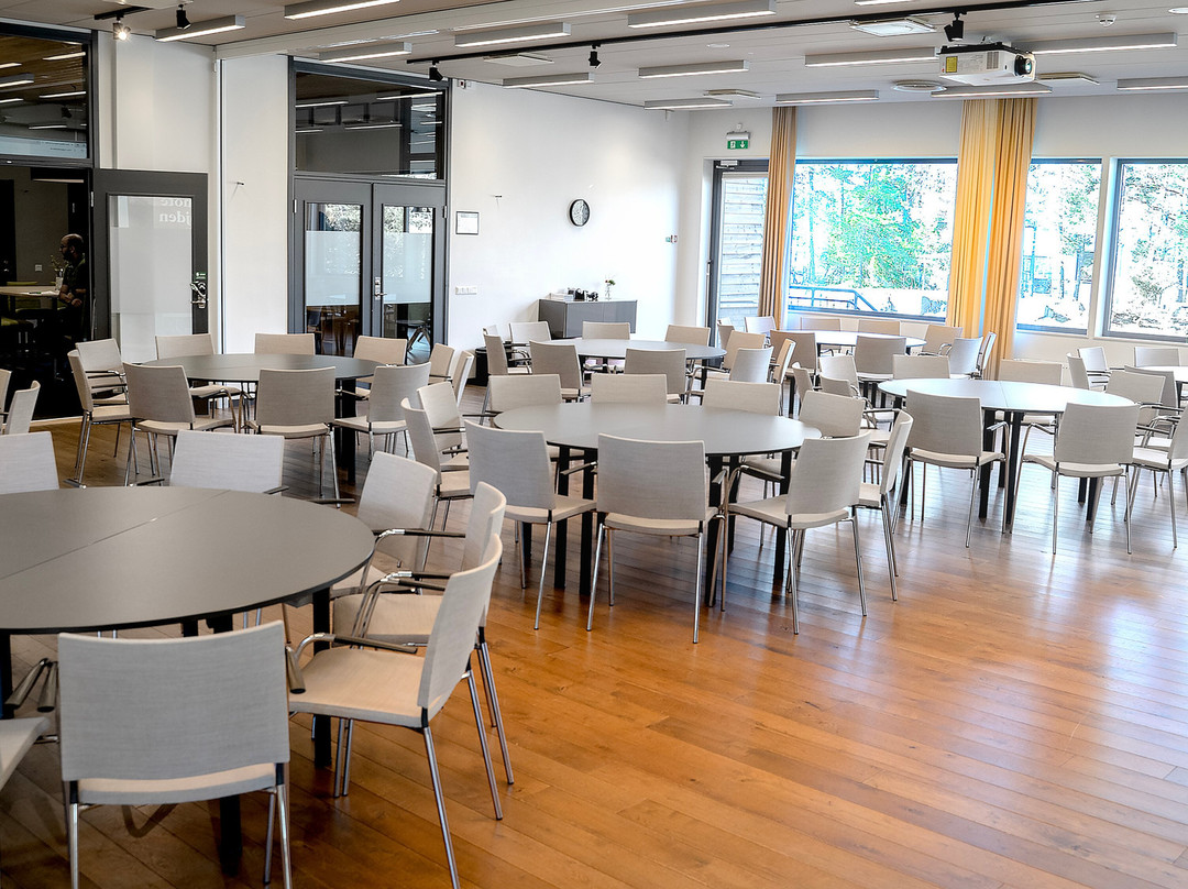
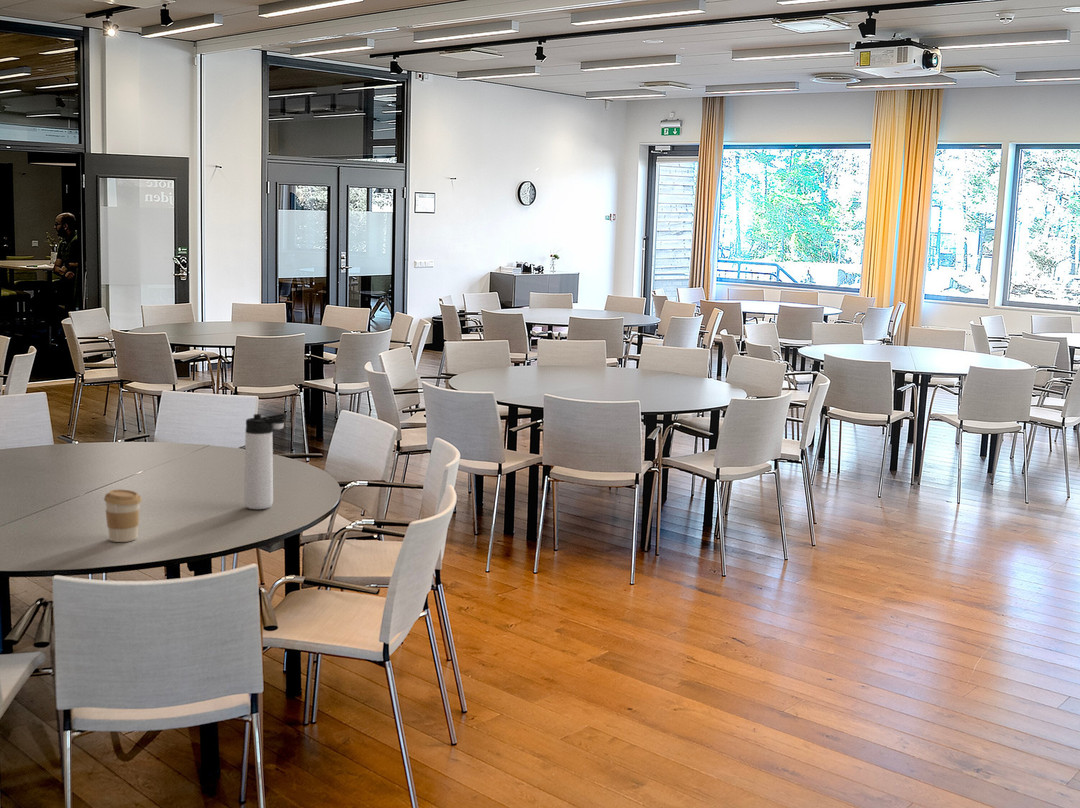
+ coffee cup (123, 514)
+ thermos bottle (265, 460)
